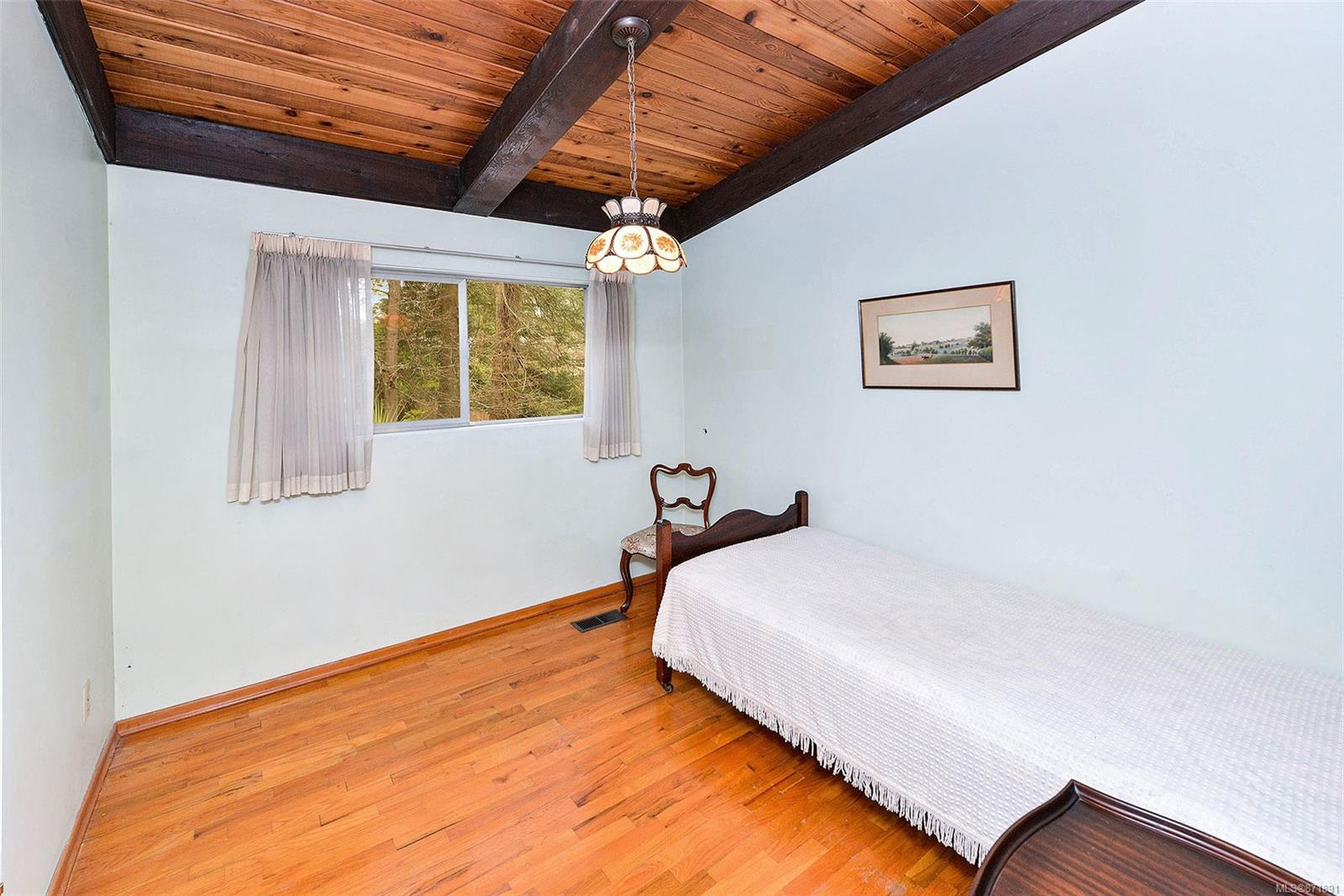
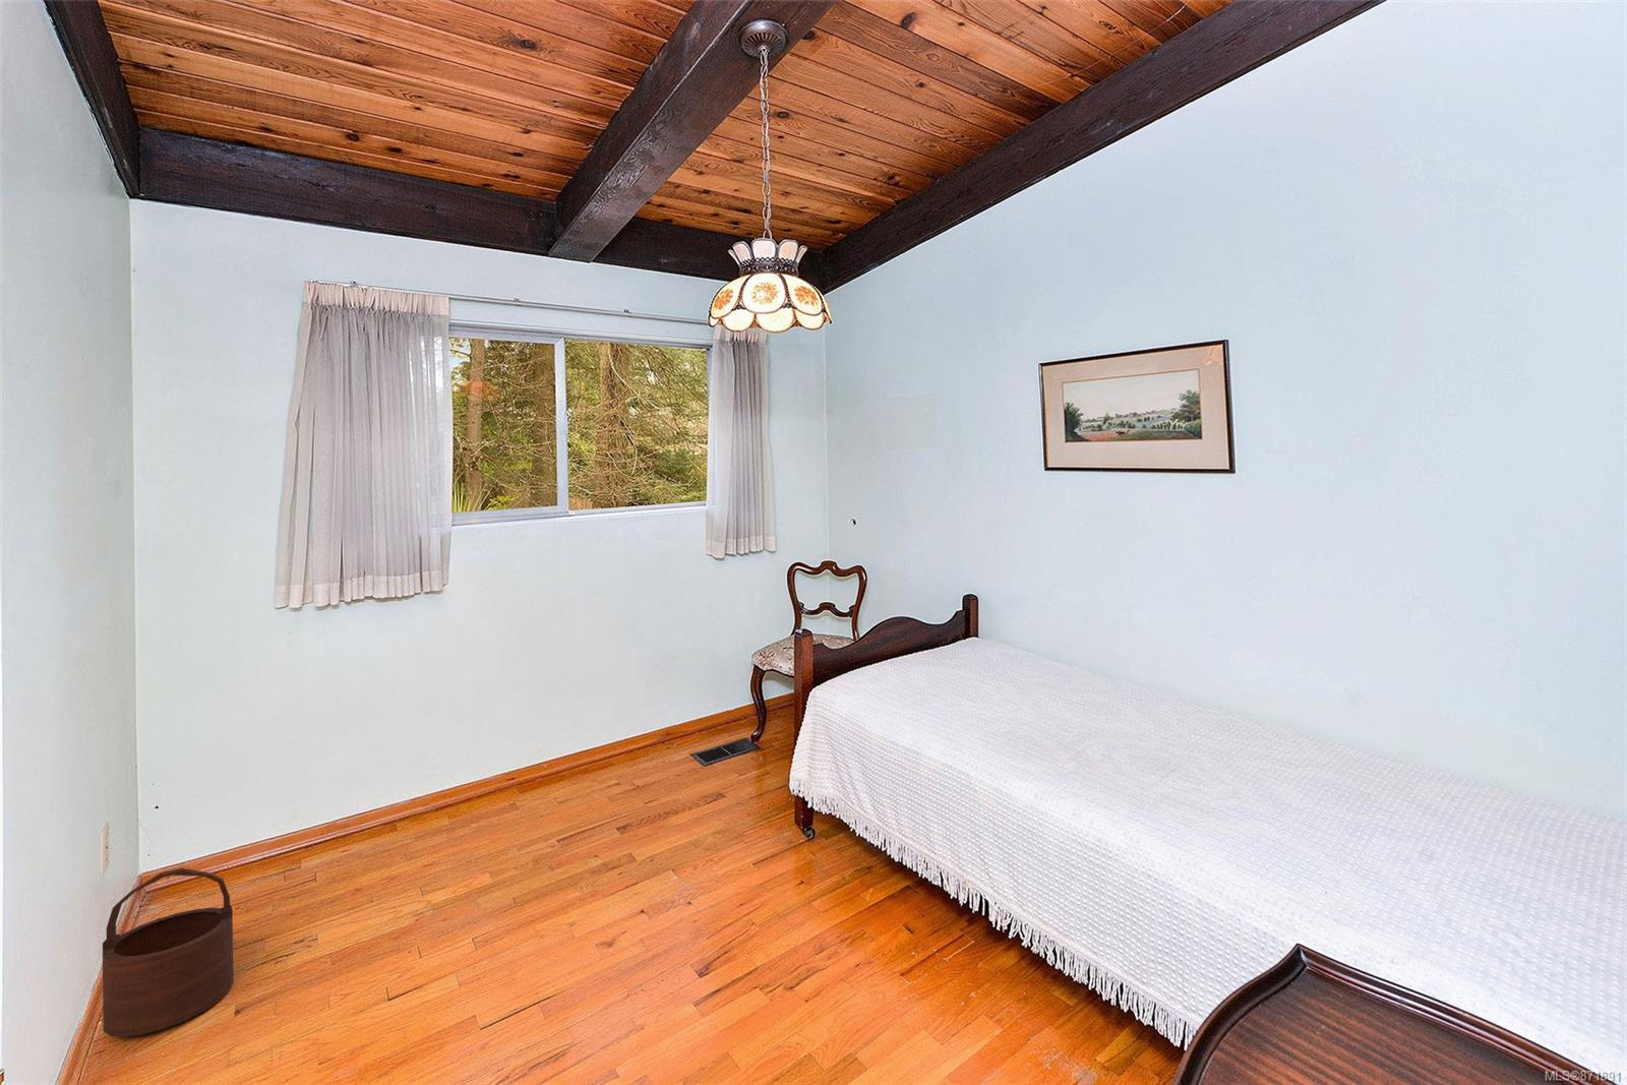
+ wooden bucket (169, 938)
